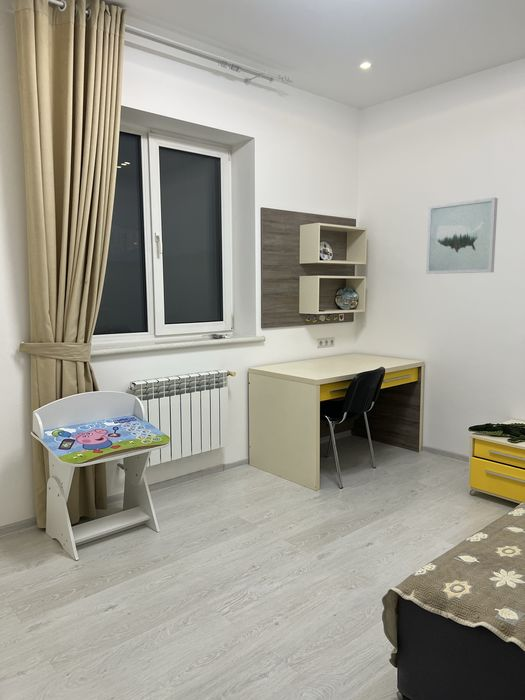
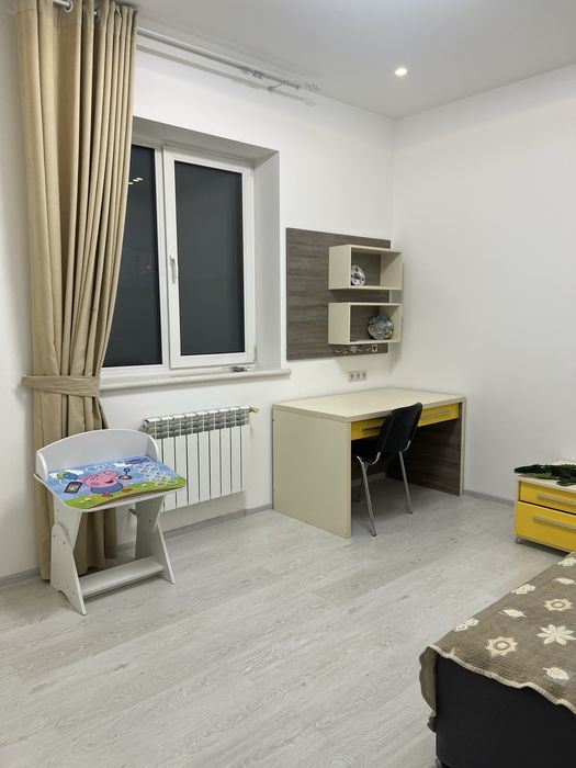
- wall art (460, 238)
